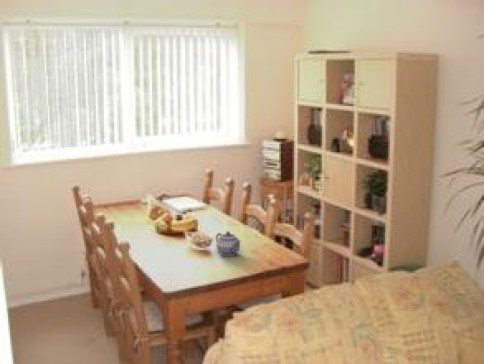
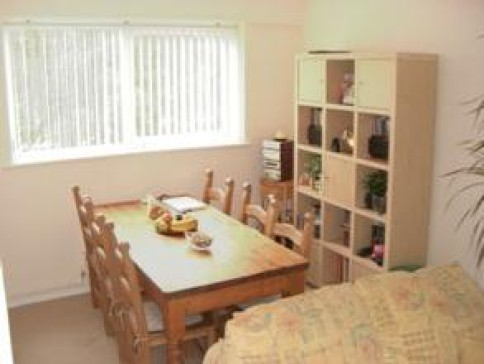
- teapot (228, 242)
